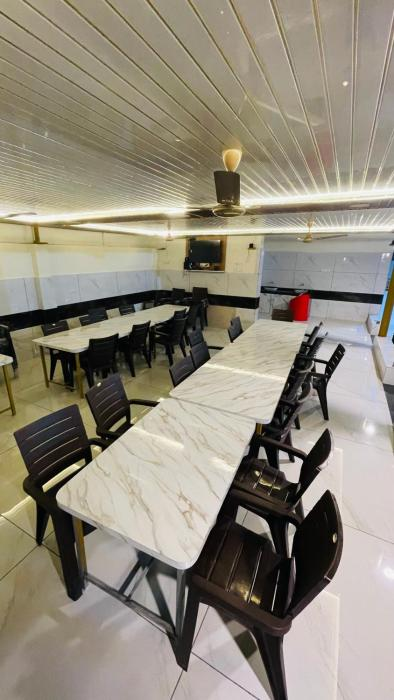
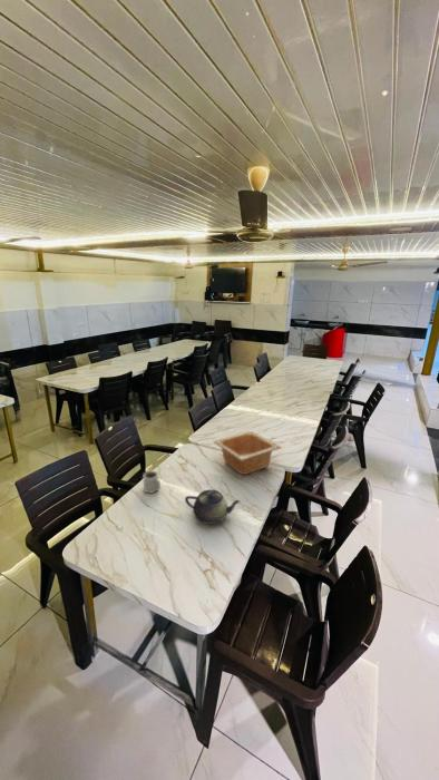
+ cup (153, 482)
+ serving bowl (245, 454)
+ teapot (212, 504)
